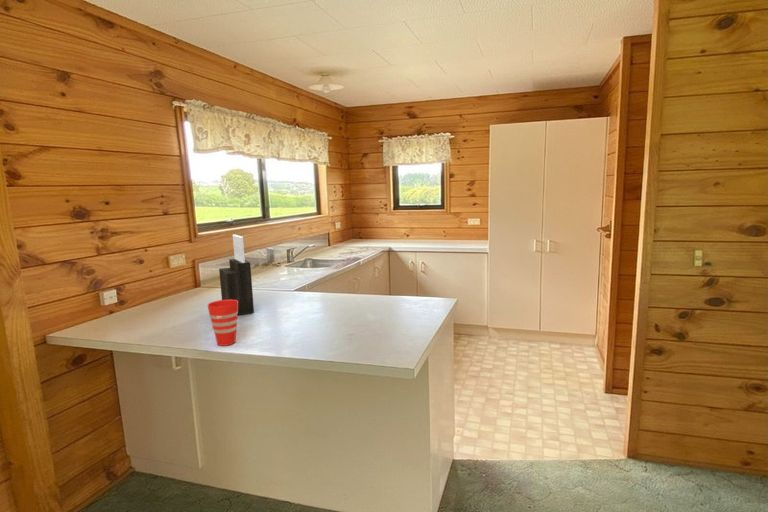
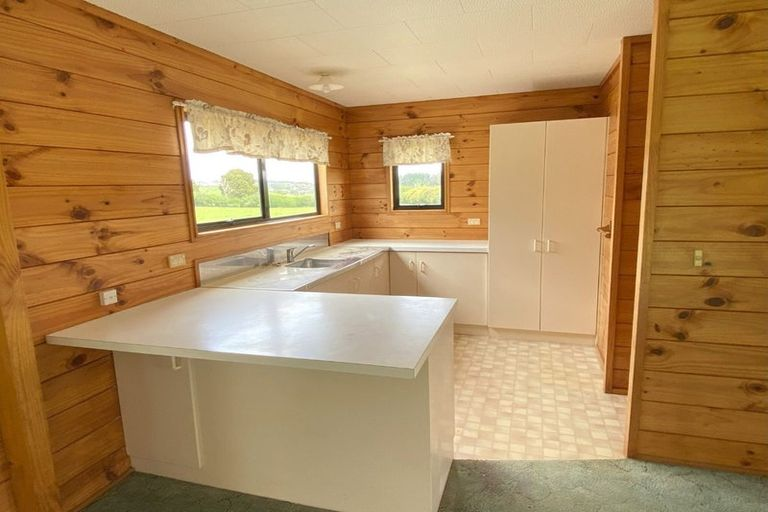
- knife block (232, 274)
- cup (224, 323)
